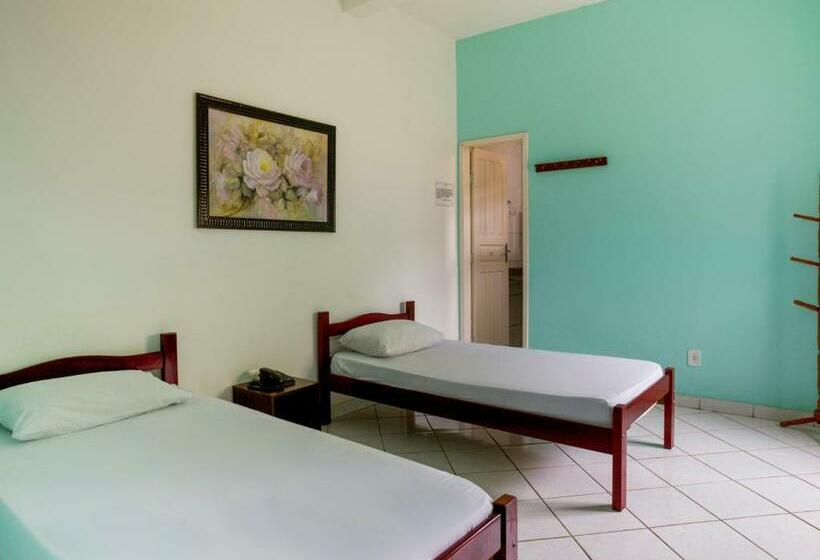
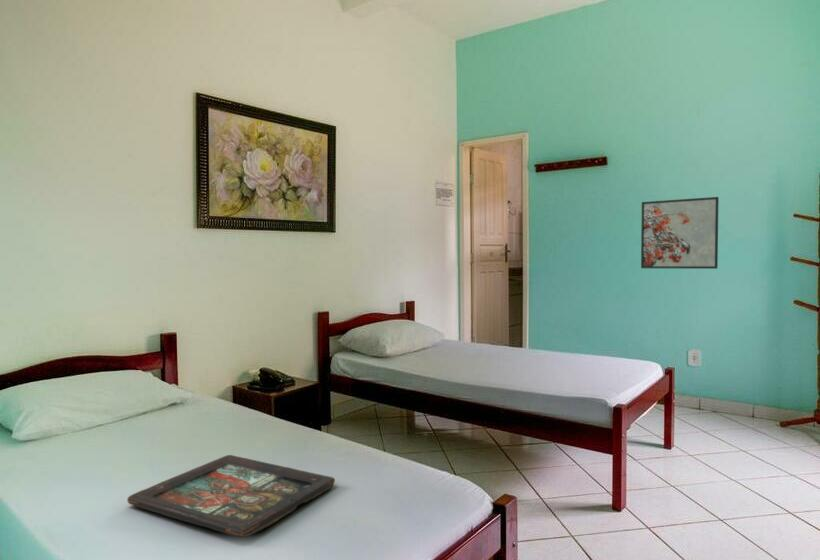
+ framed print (678, 234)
+ decorative tray (234, 490)
